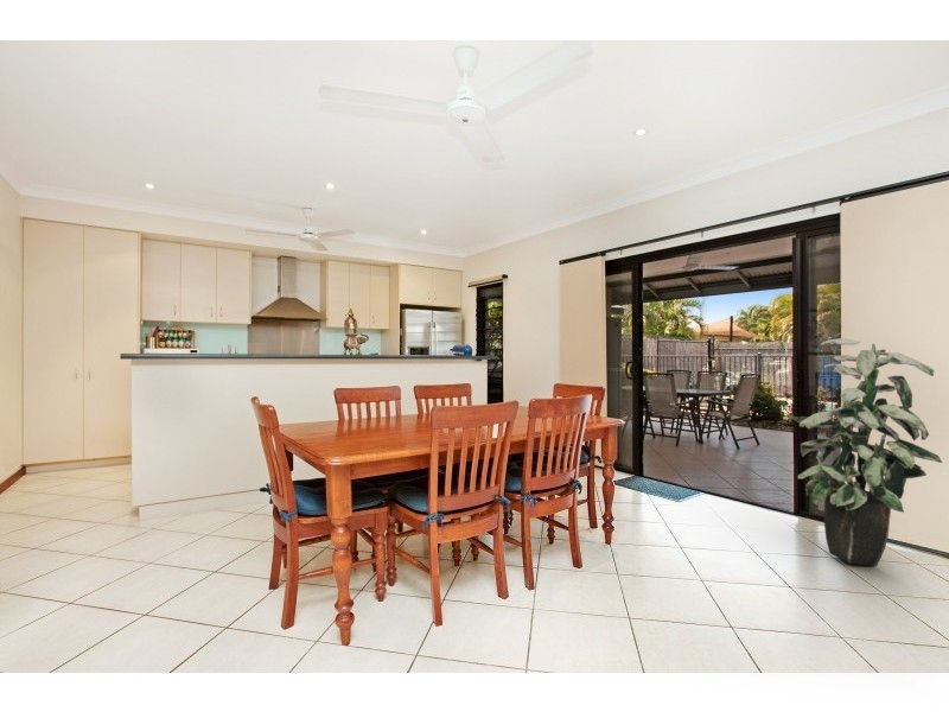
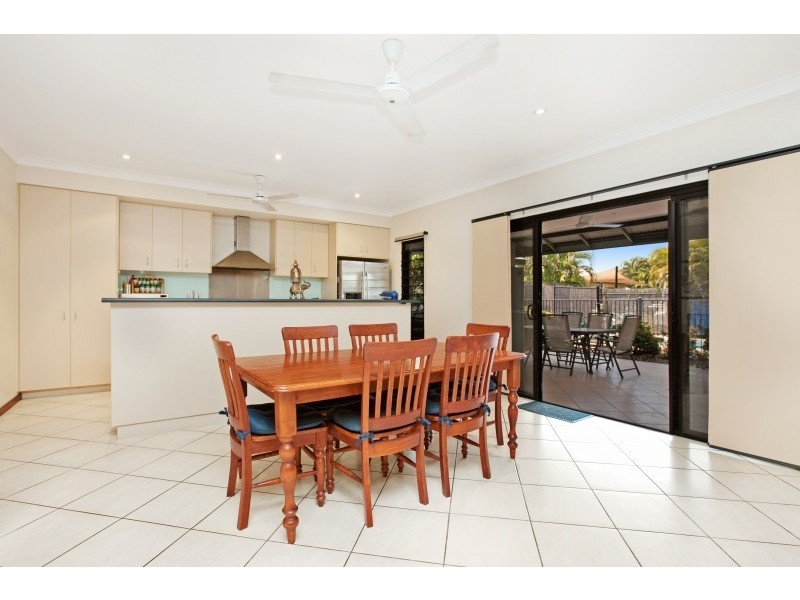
- indoor plant (855, 447)
